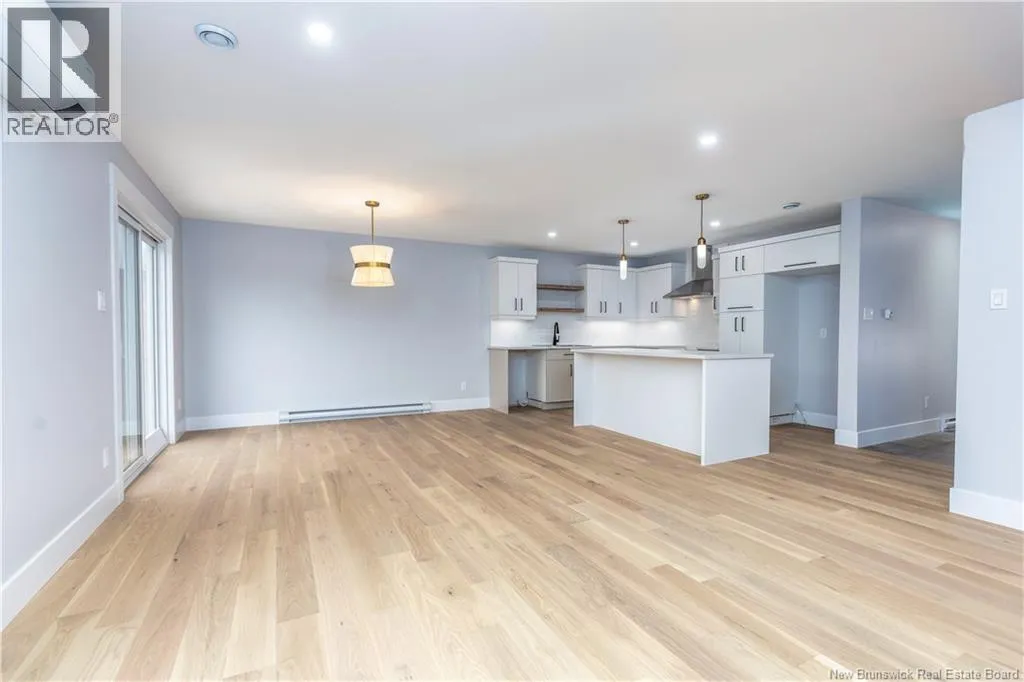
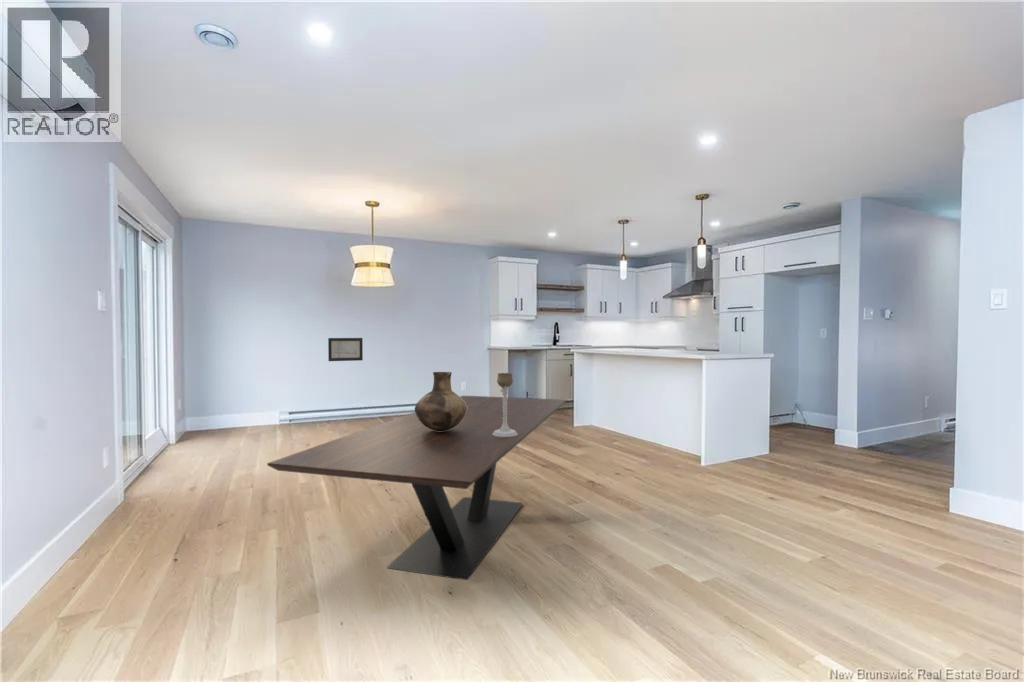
+ vase (440, 400)
+ wall art (345, 349)
+ dining table (465, 476)
+ candle holder (504, 403)
